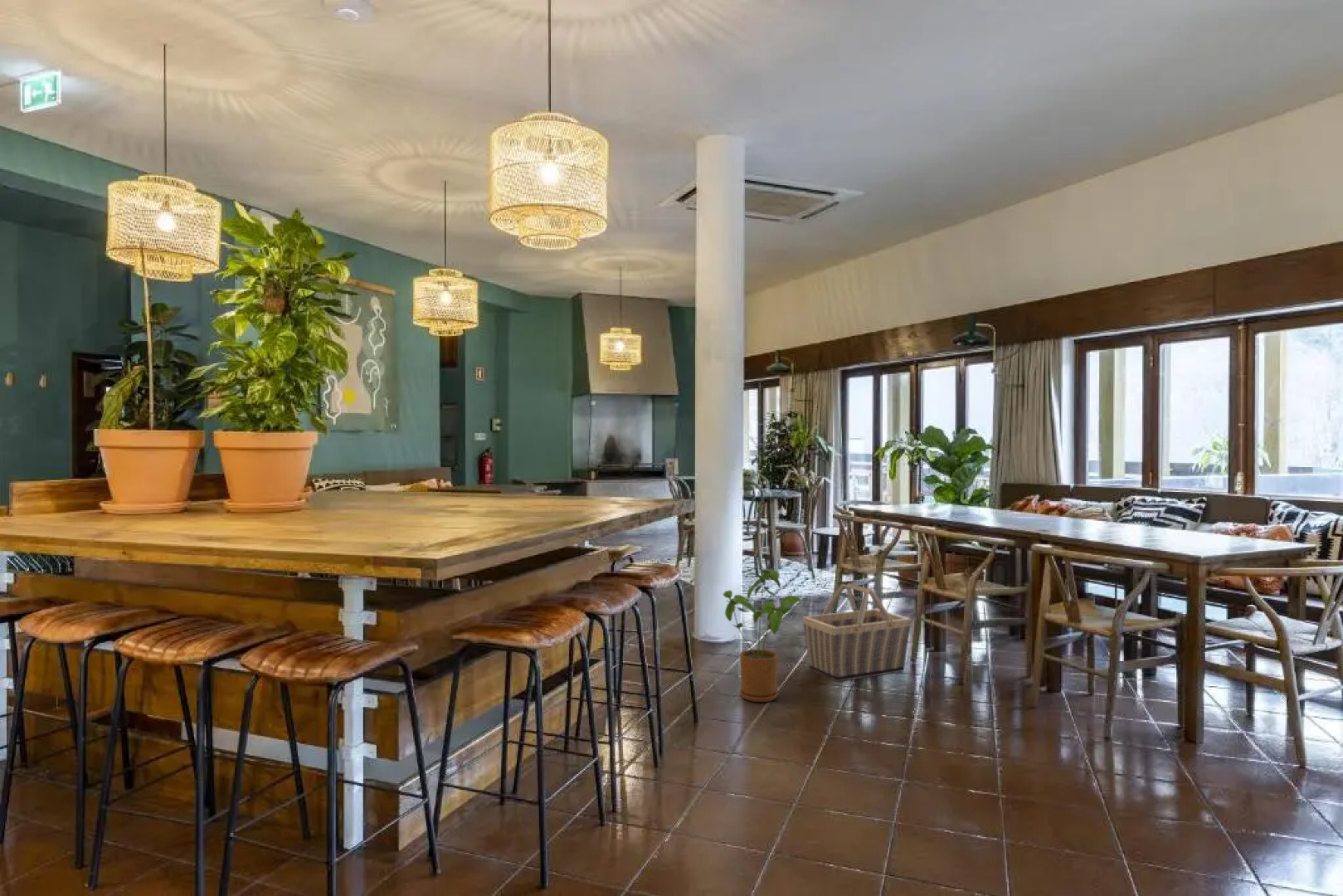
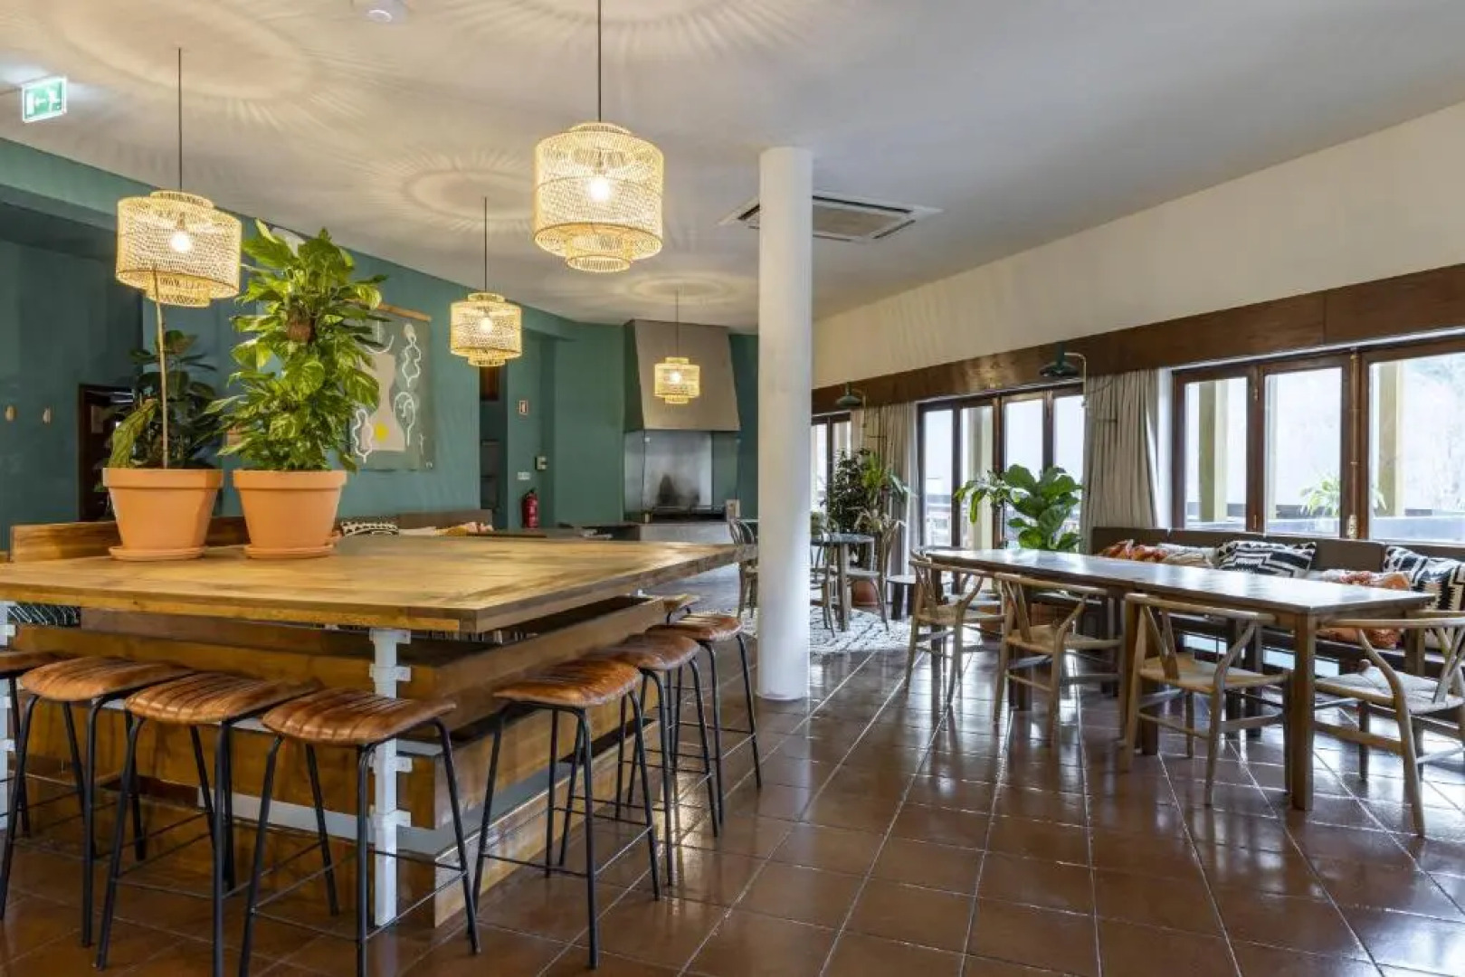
- basket (856, 628)
- house plant (764, 635)
